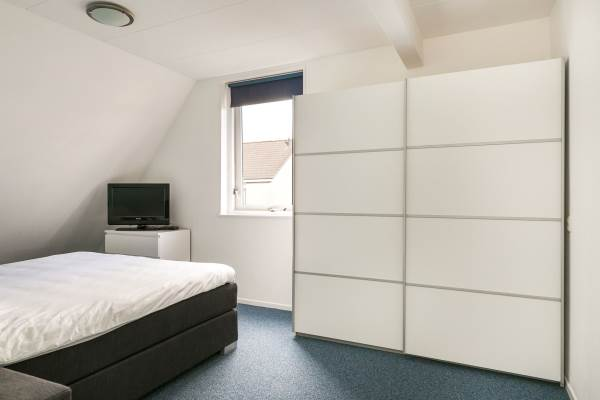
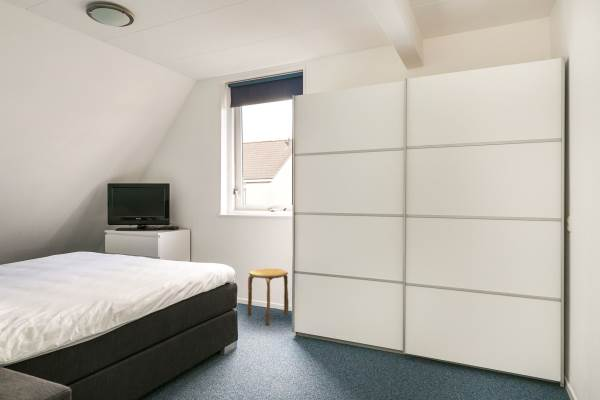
+ stool (267, 293)
